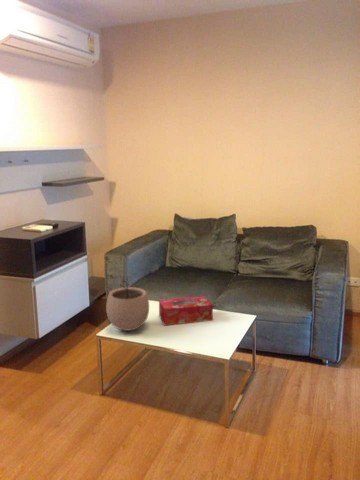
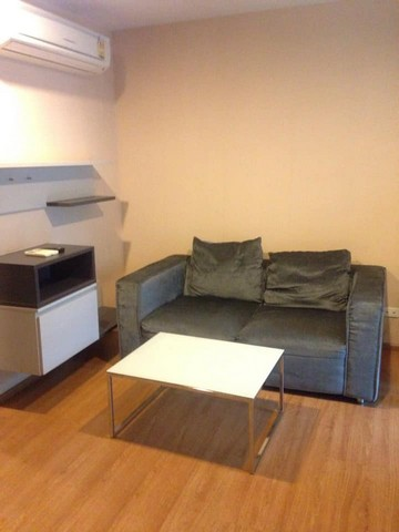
- plant pot (127, 303)
- tissue box (185, 310)
